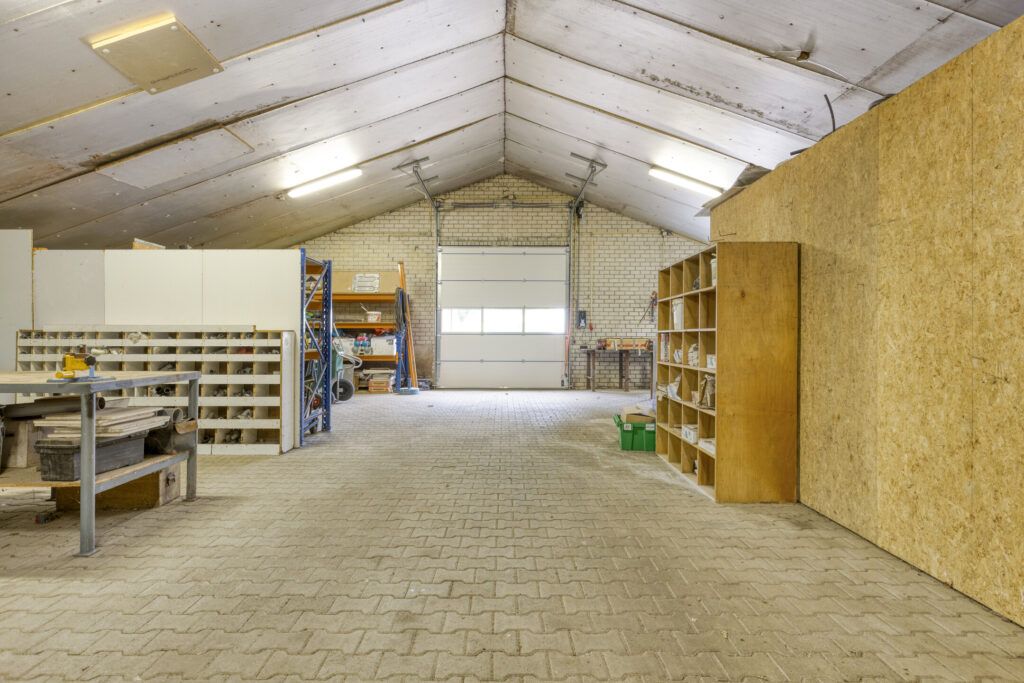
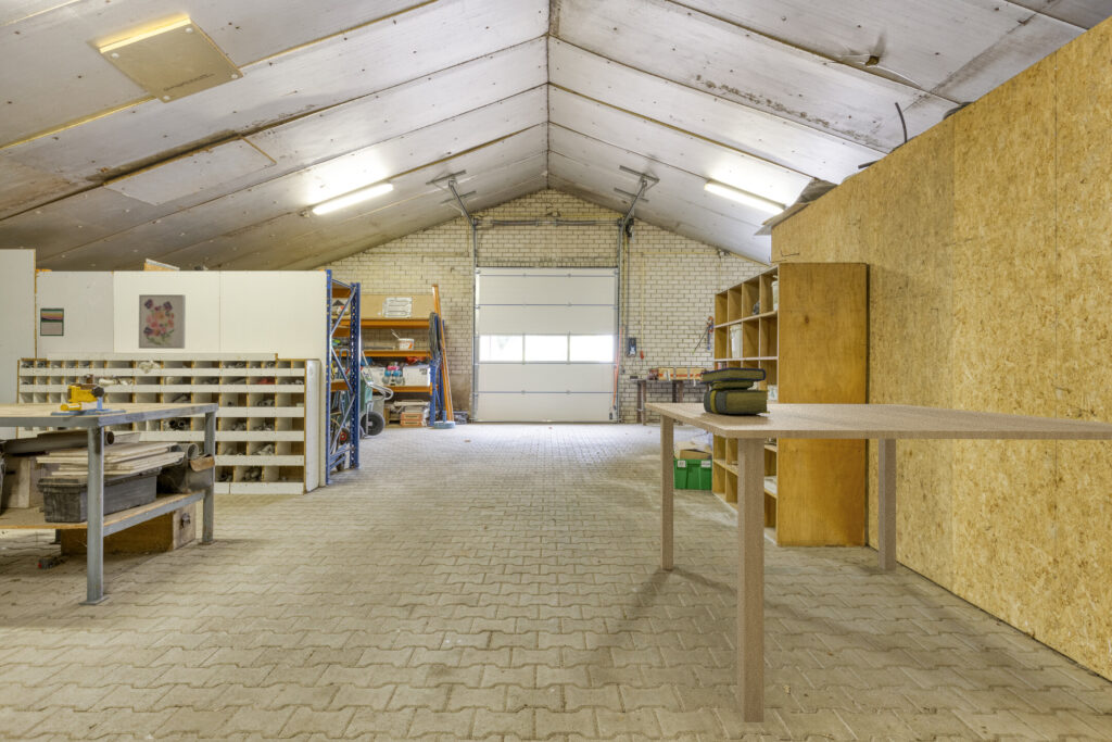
+ wall art (162, 322)
+ stack of books (732, 390)
+ dining table (879, 517)
+ calendar (52, 322)
